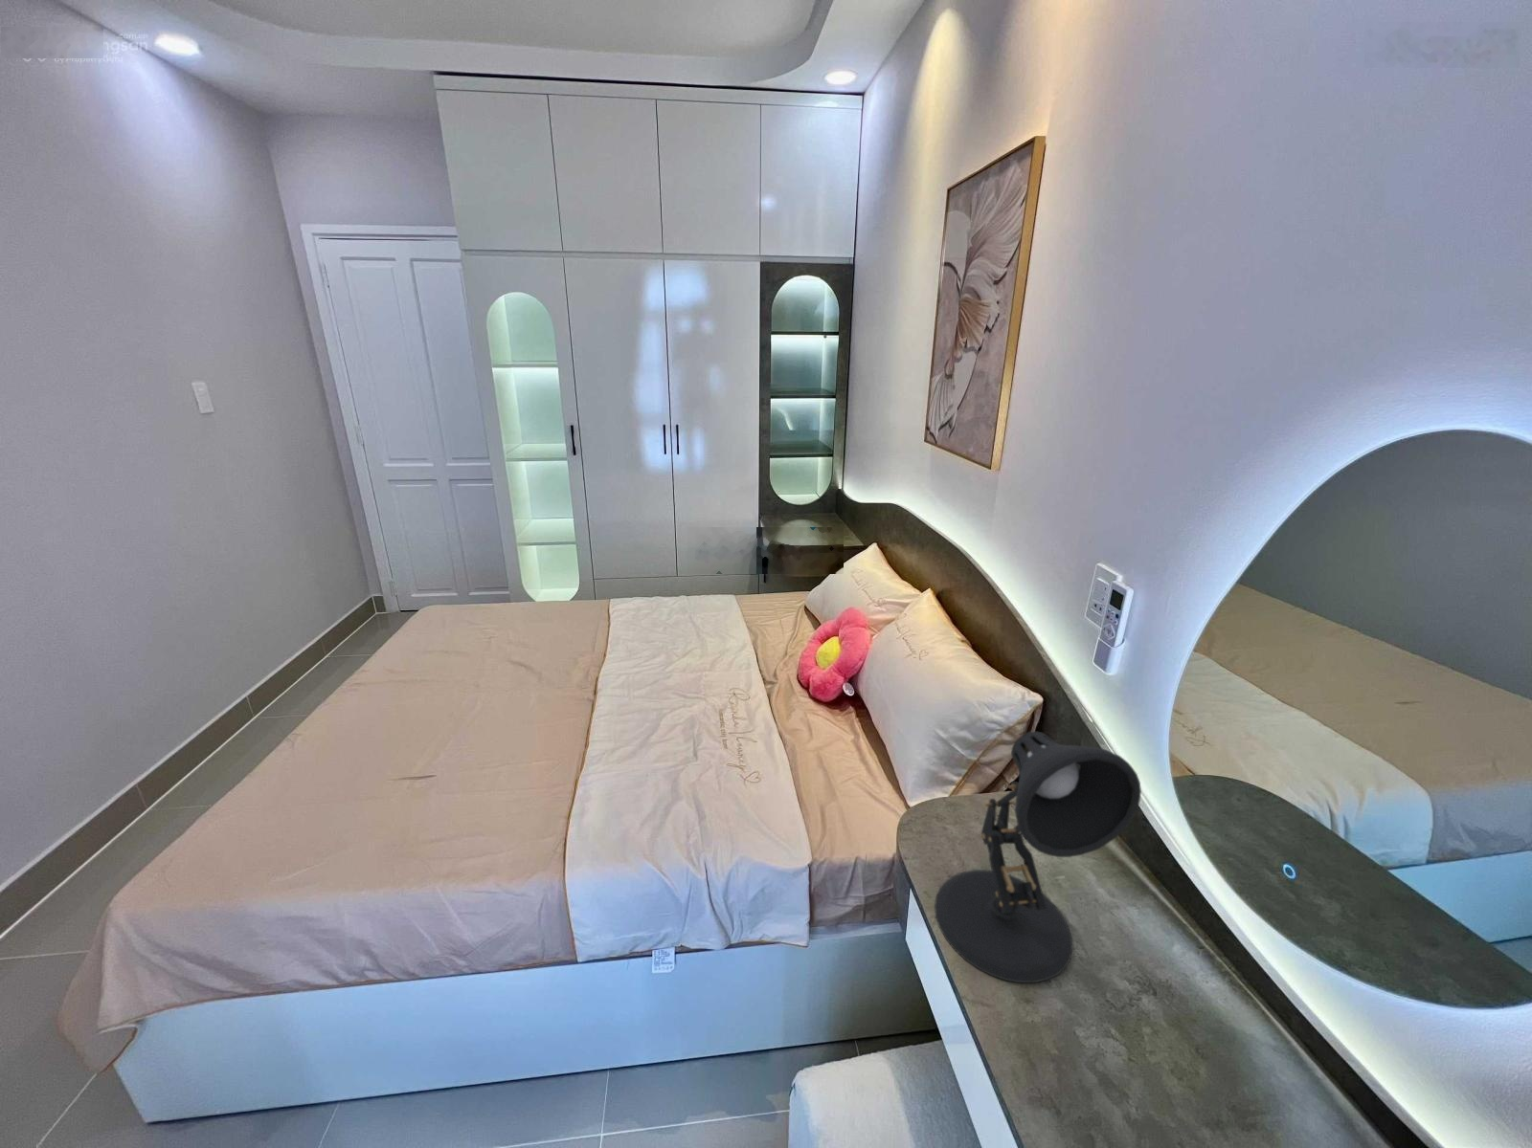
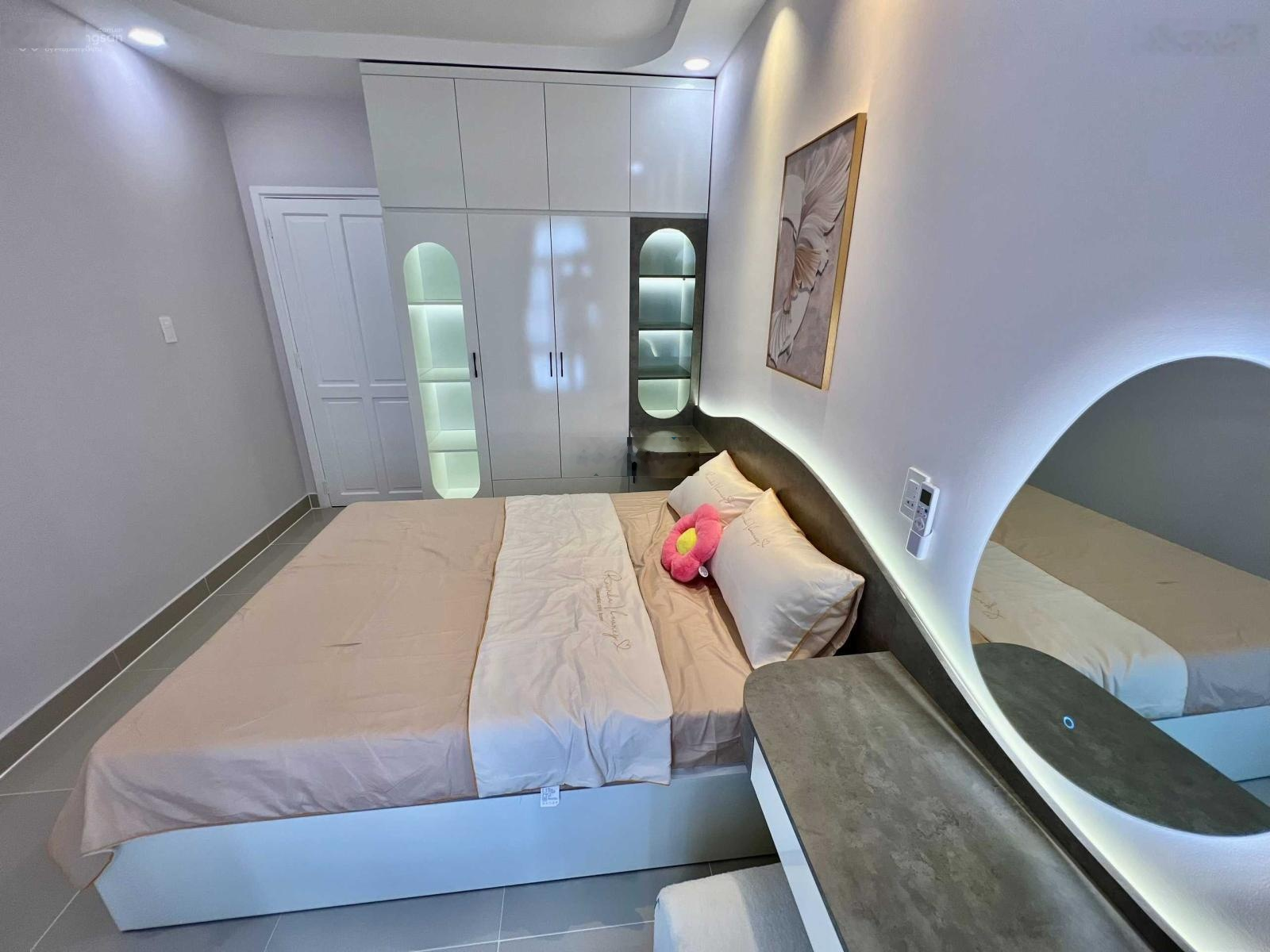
- desk lamp (1022, 824)
